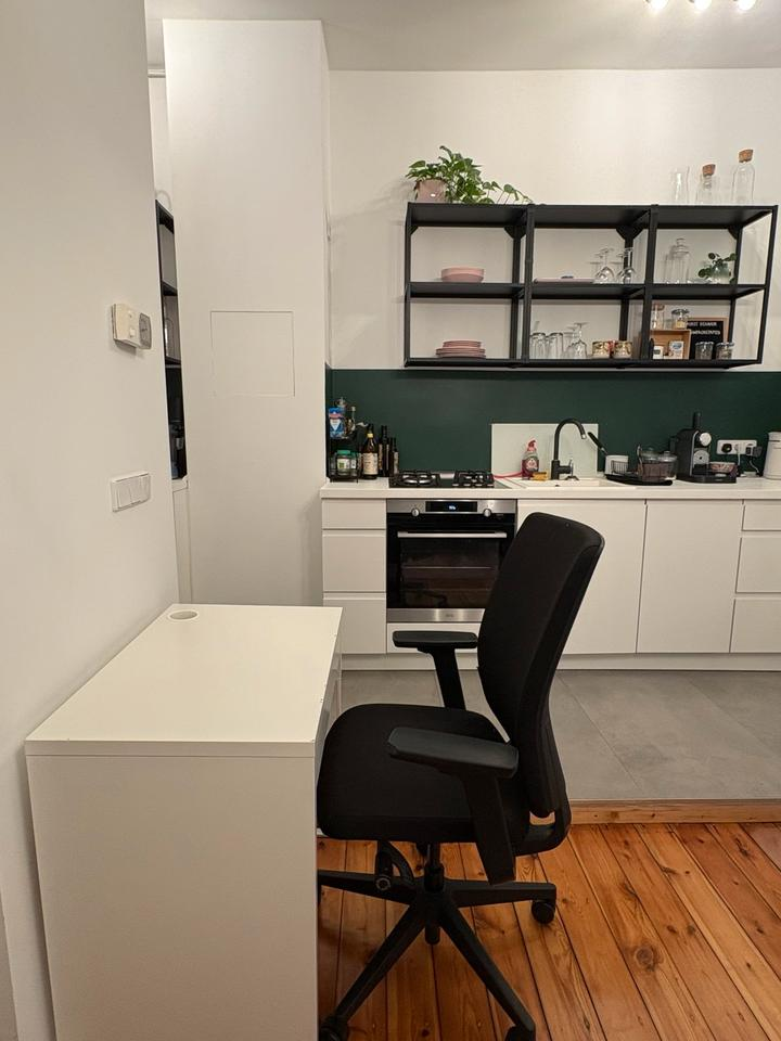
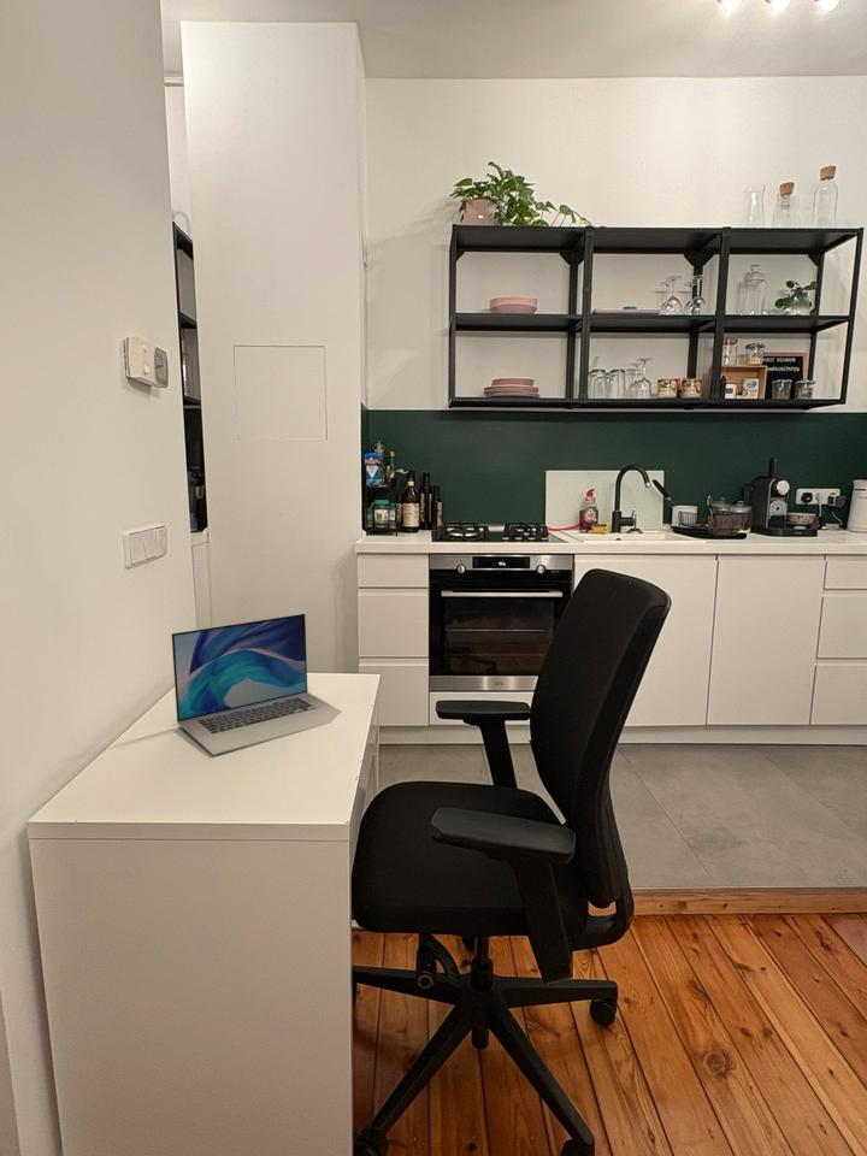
+ laptop (263, 677)
